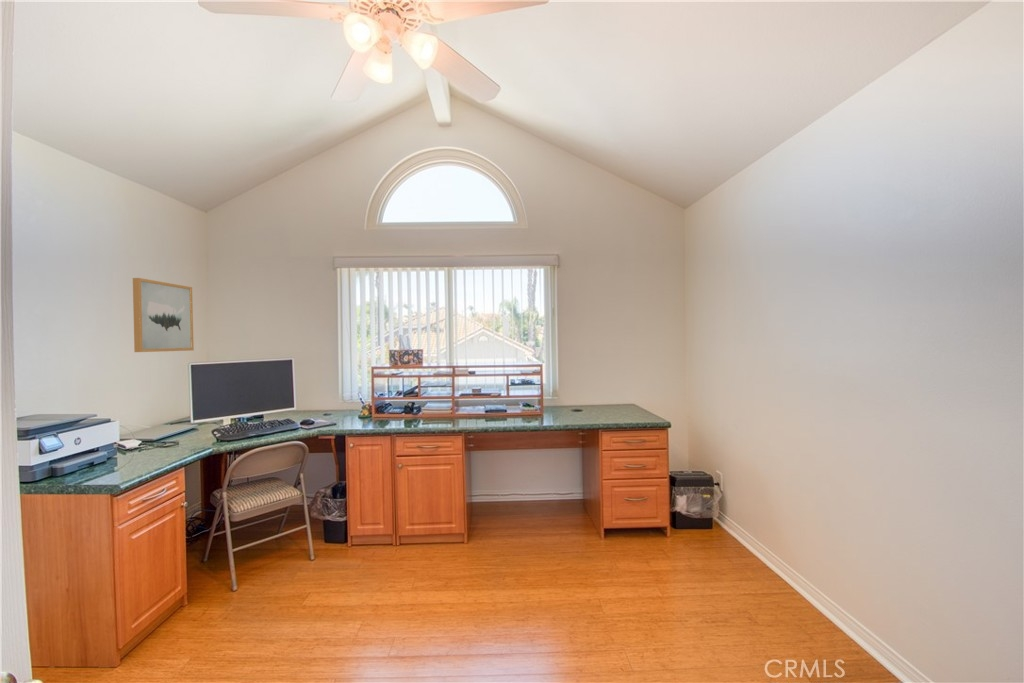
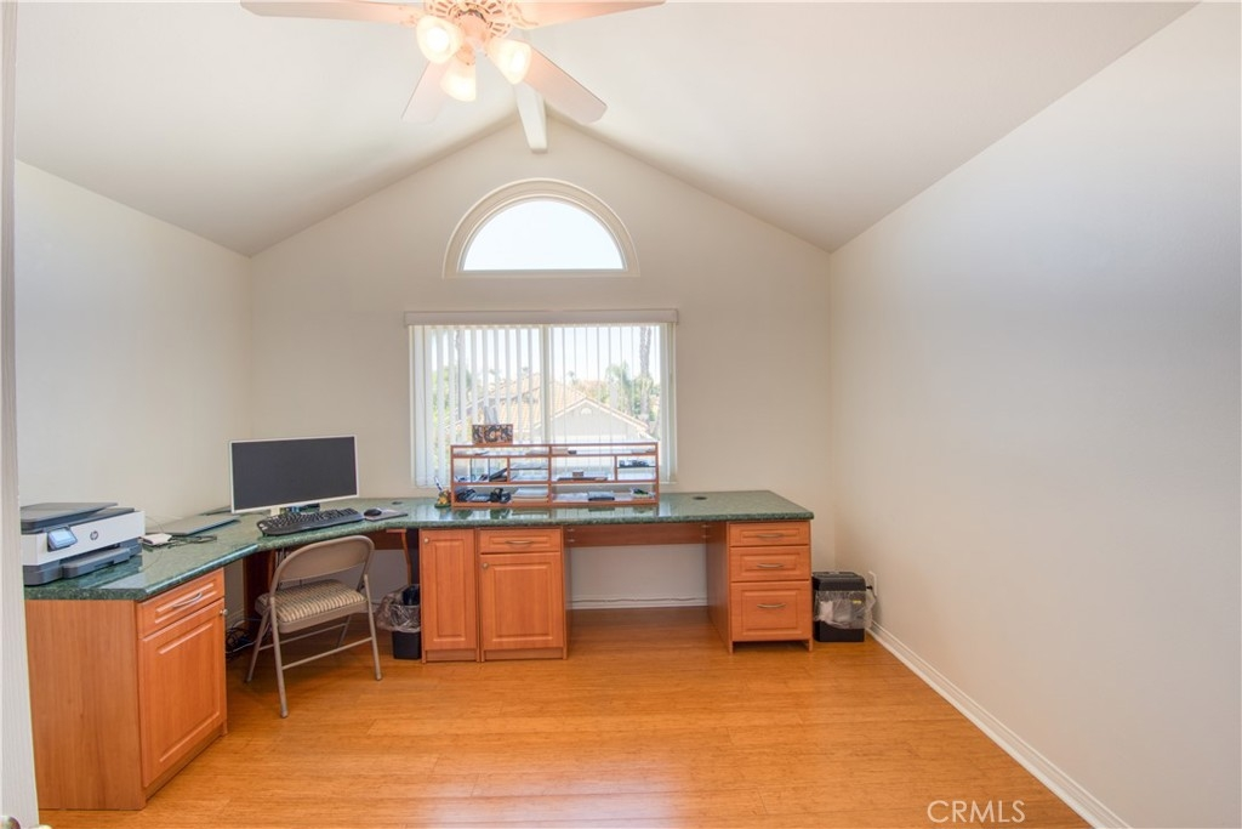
- wall art (165, 317)
